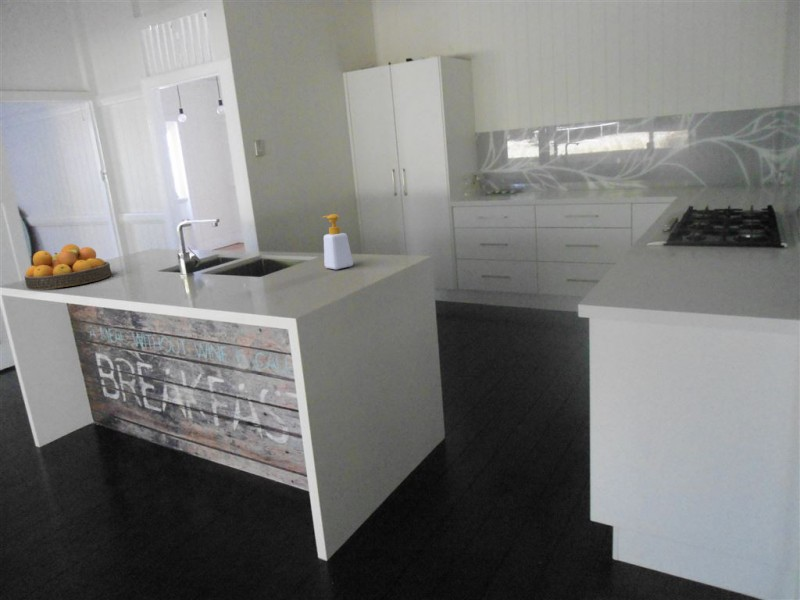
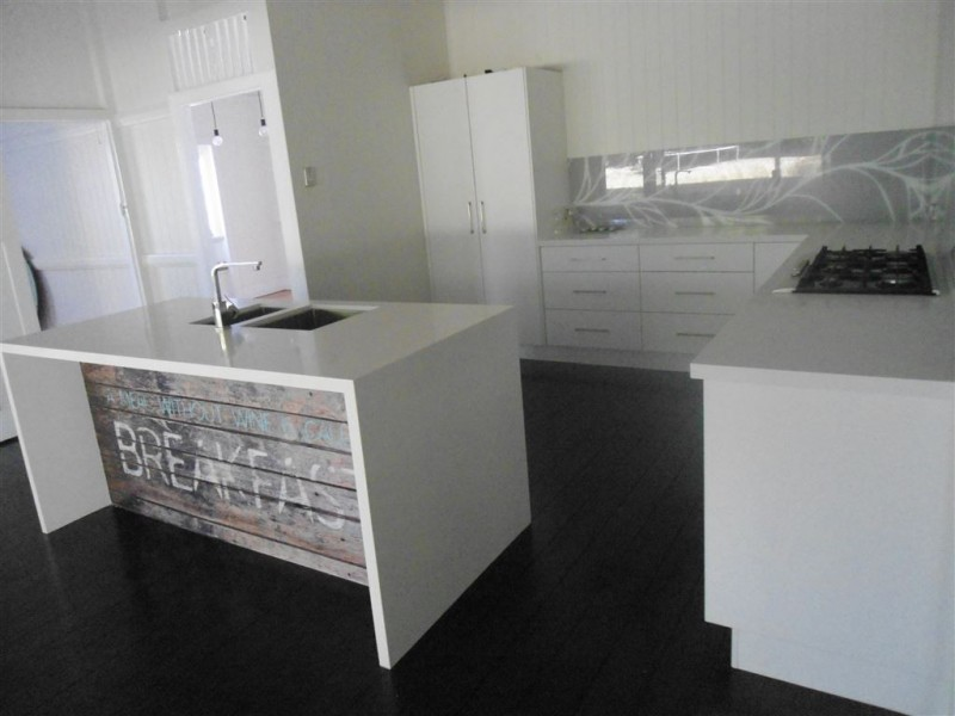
- fruit bowl (66, 263)
- soap bottle (333, 240)
